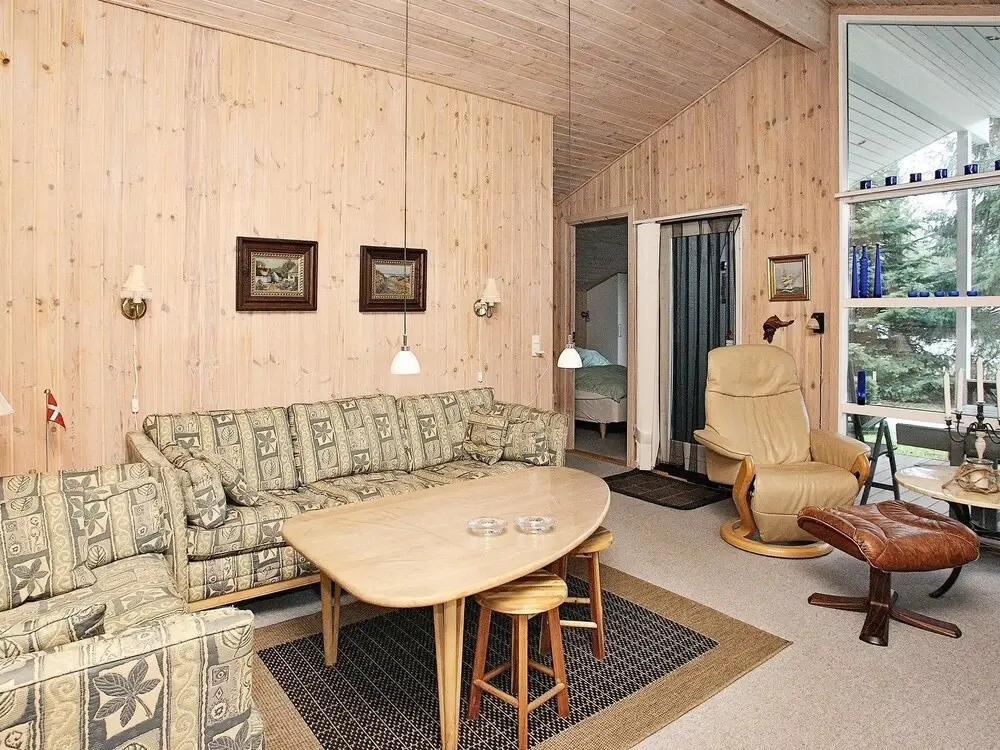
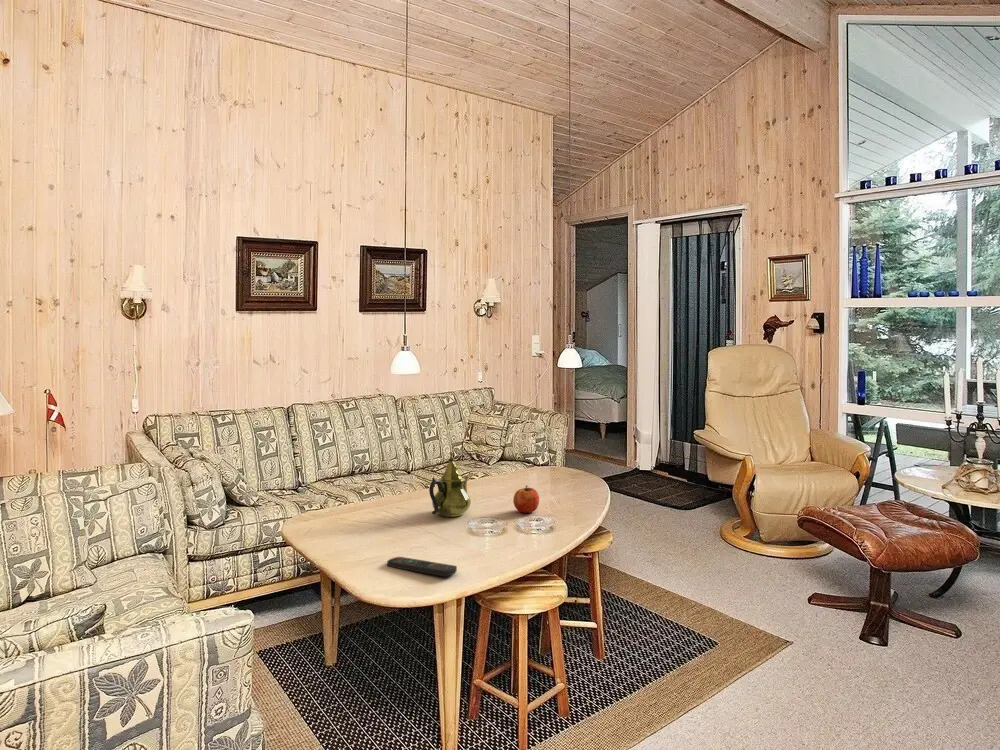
+ fruit (526, 498)
+ remote control (421, 565)
+ teapot (450, 483)
